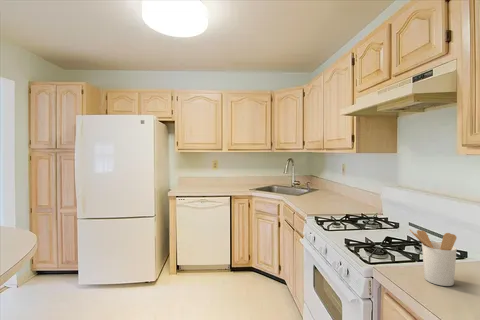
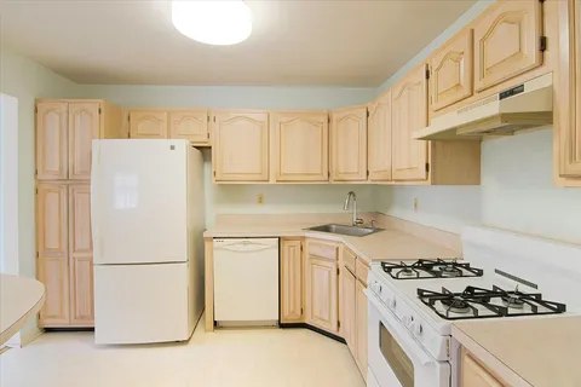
- utensil holder (431, 254)
